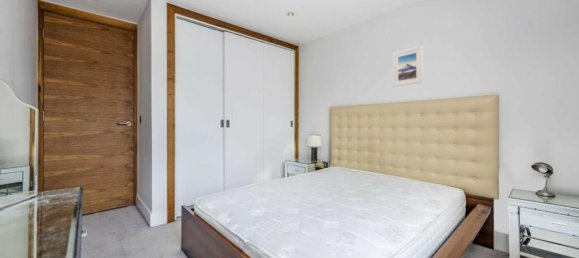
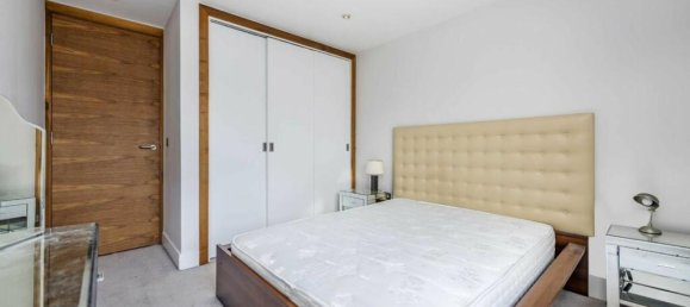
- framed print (407, 67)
